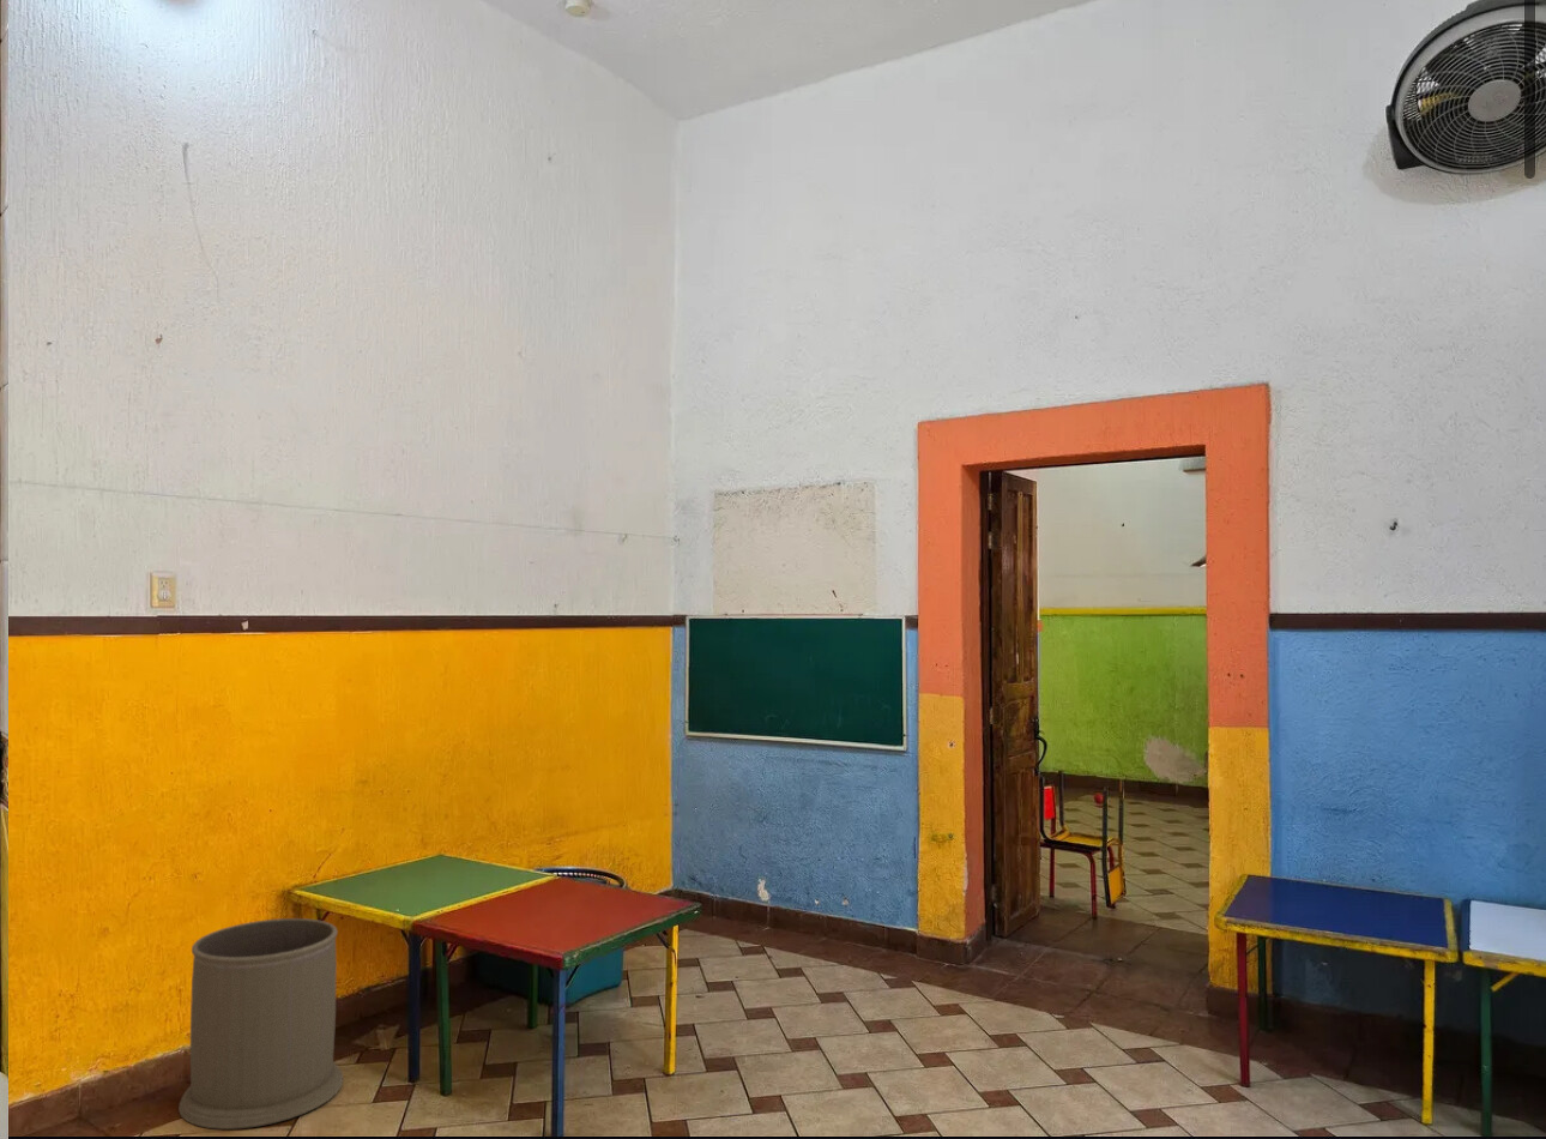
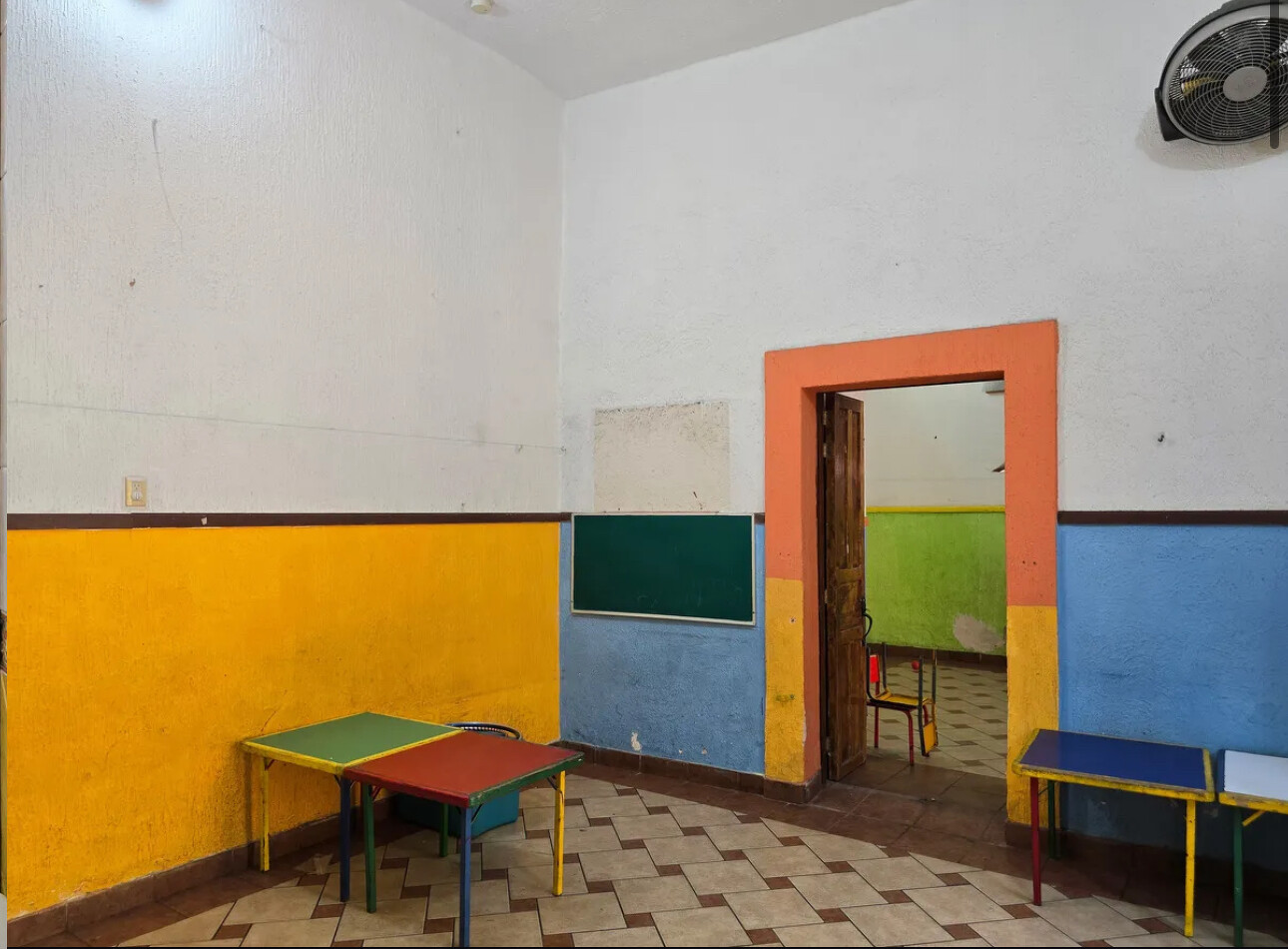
- trash can (265, 1014)
